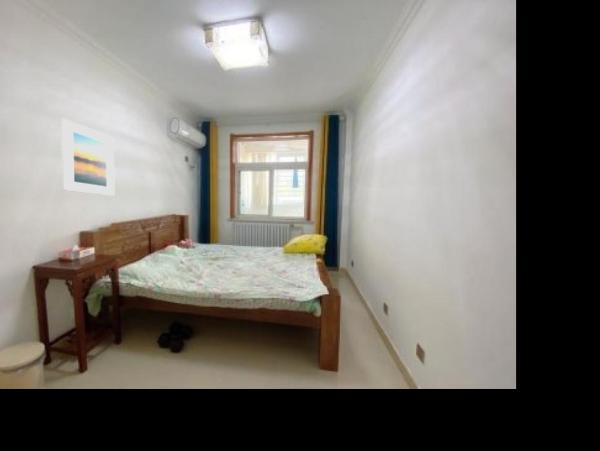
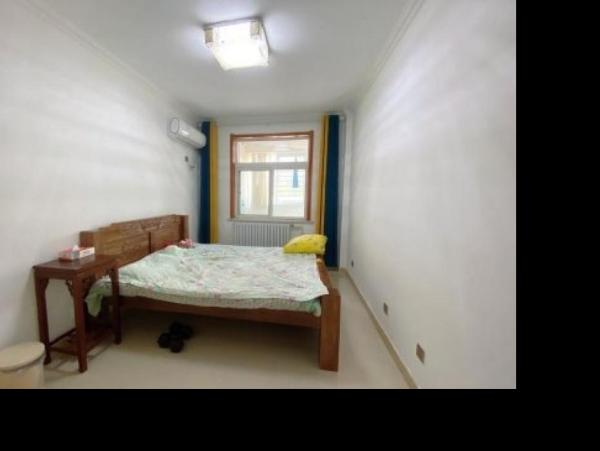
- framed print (90, 161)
